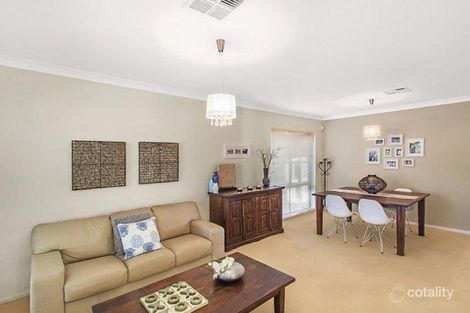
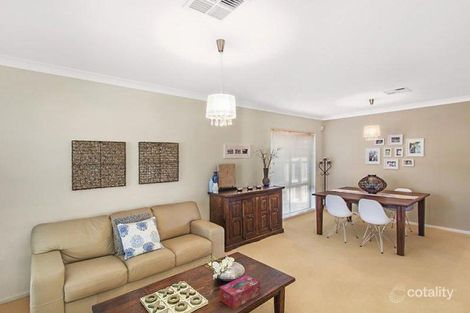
+ tissue box (240, 290)
